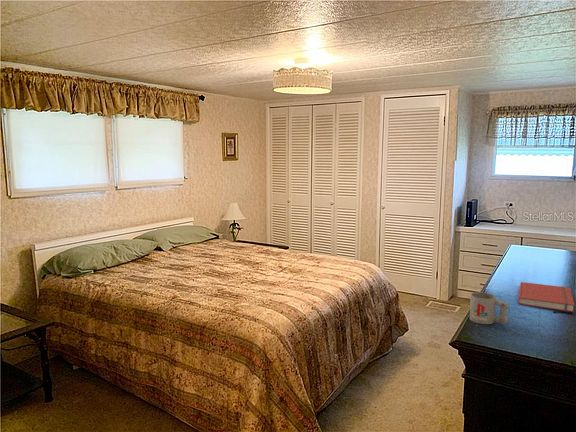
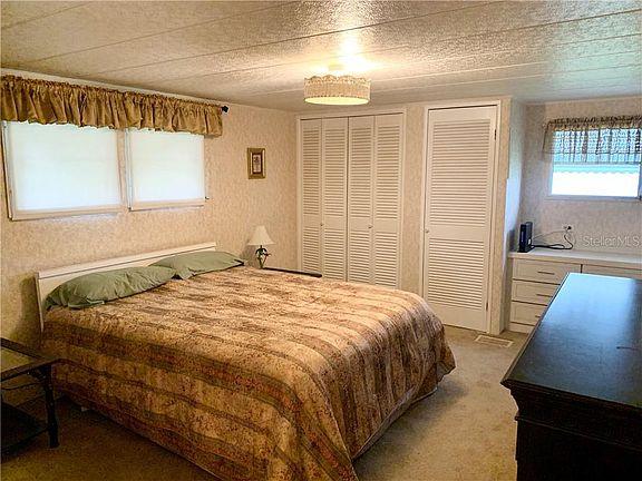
- book (544, 295)
- mug (489, 309)
